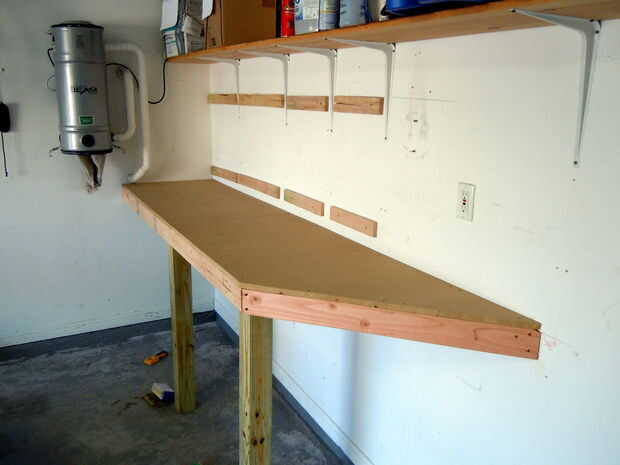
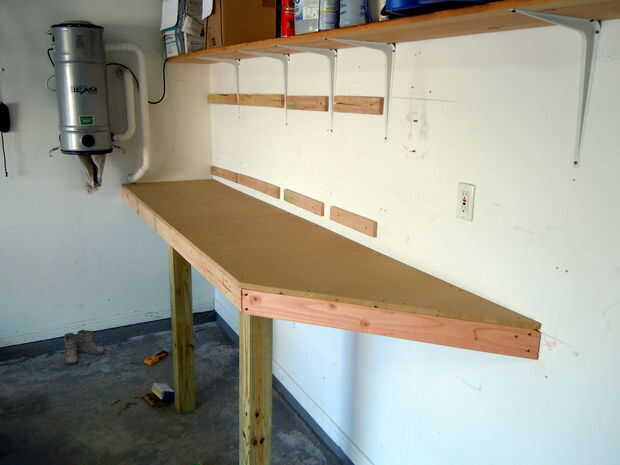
+ boots (79, 345)
